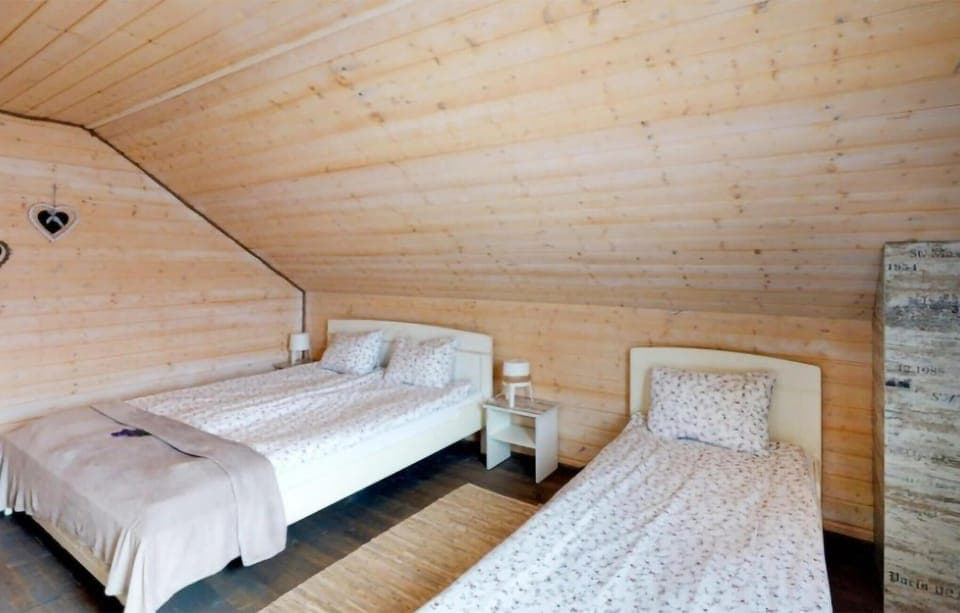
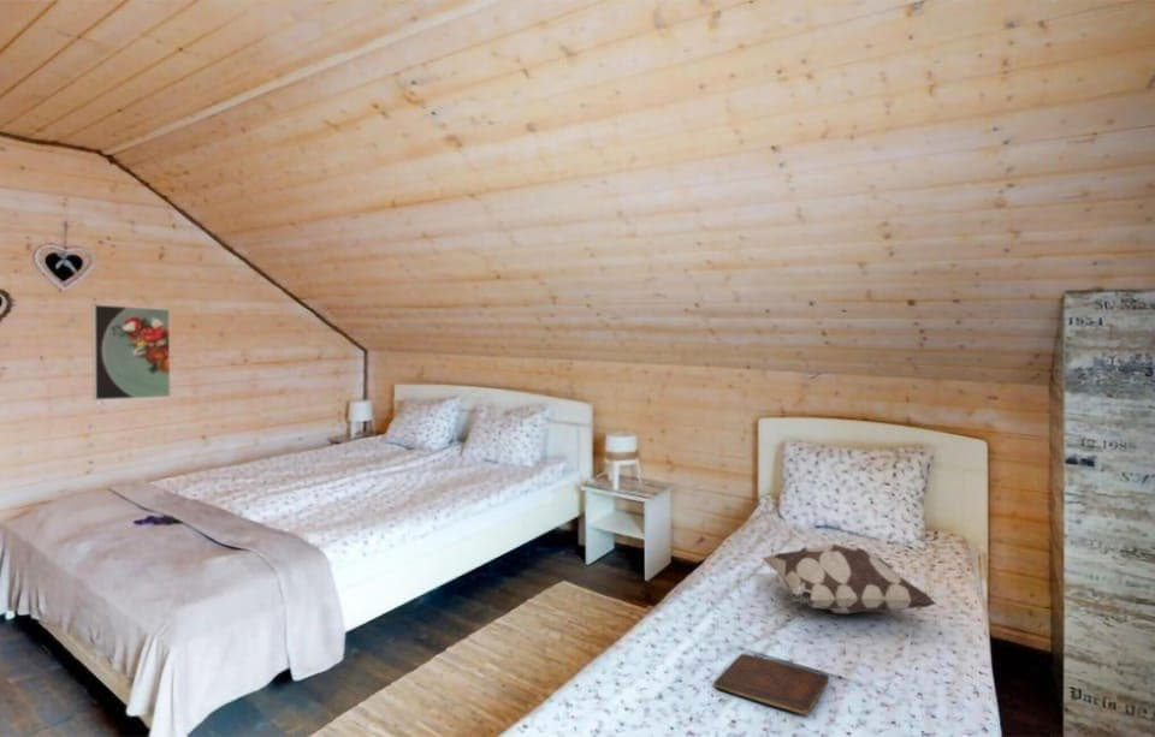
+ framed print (132, 352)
+ book (771, 680)
+ decorative pillow (839, 578)
